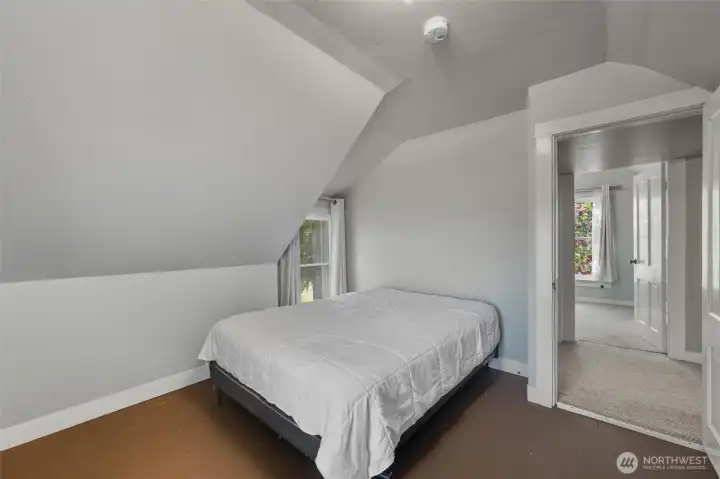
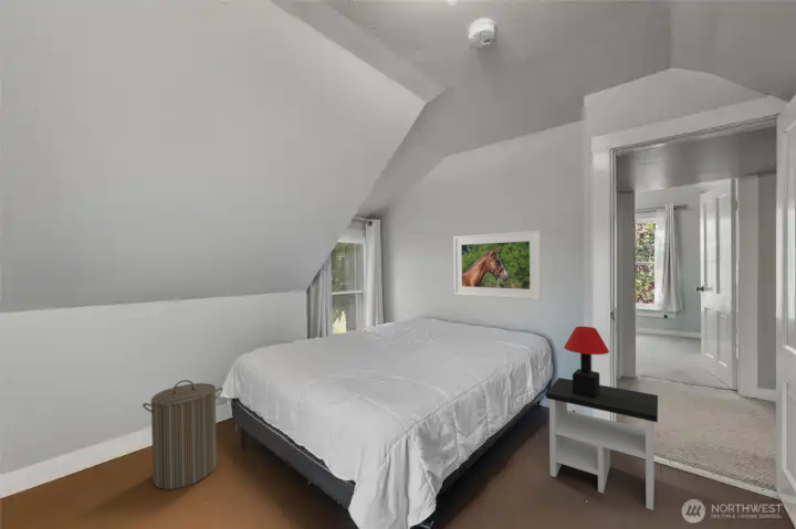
+ table lamp (586, 360)
+ laundry hamper (185, 425)
+ side table (601, 435)
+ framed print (493, 265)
